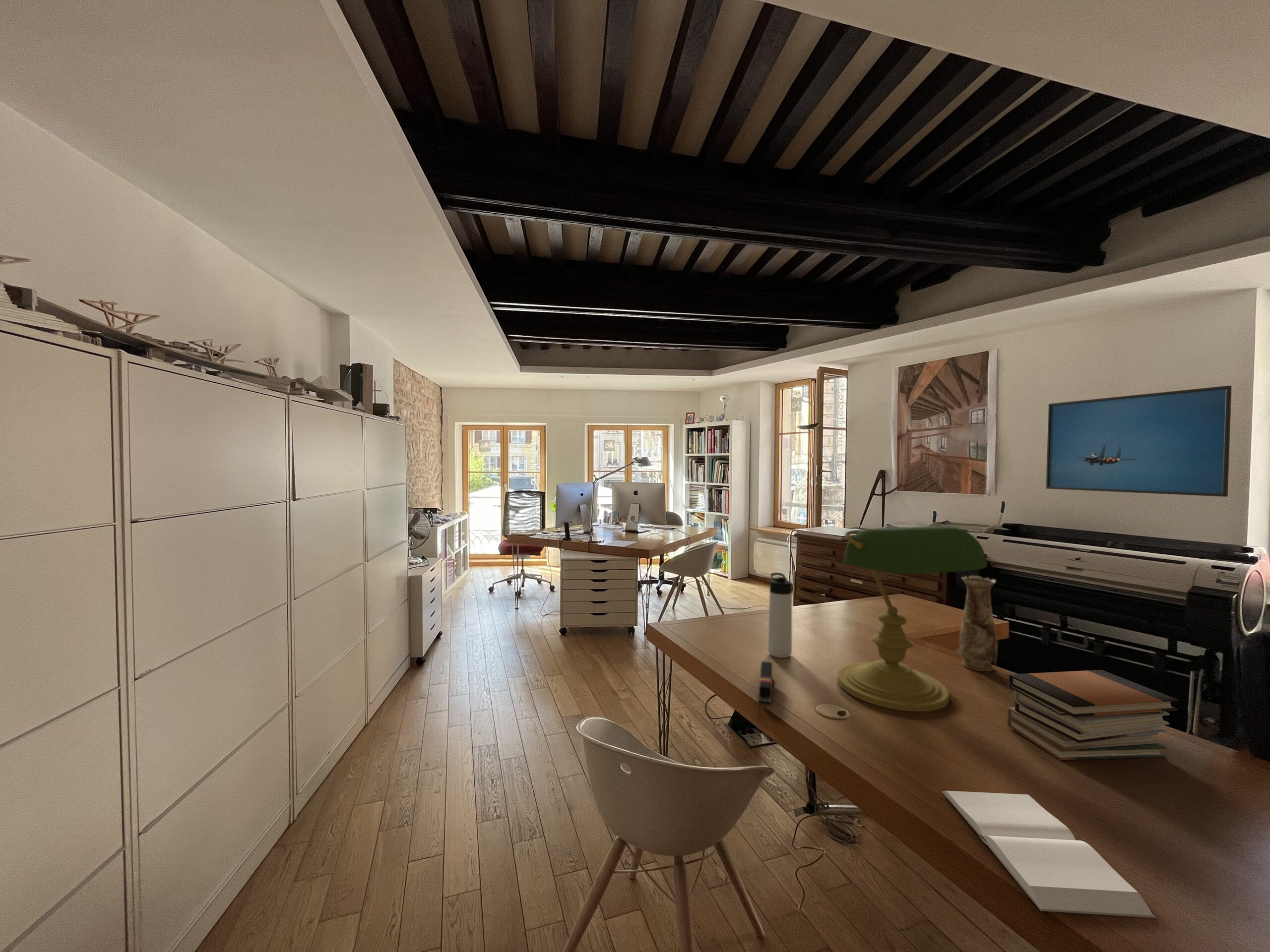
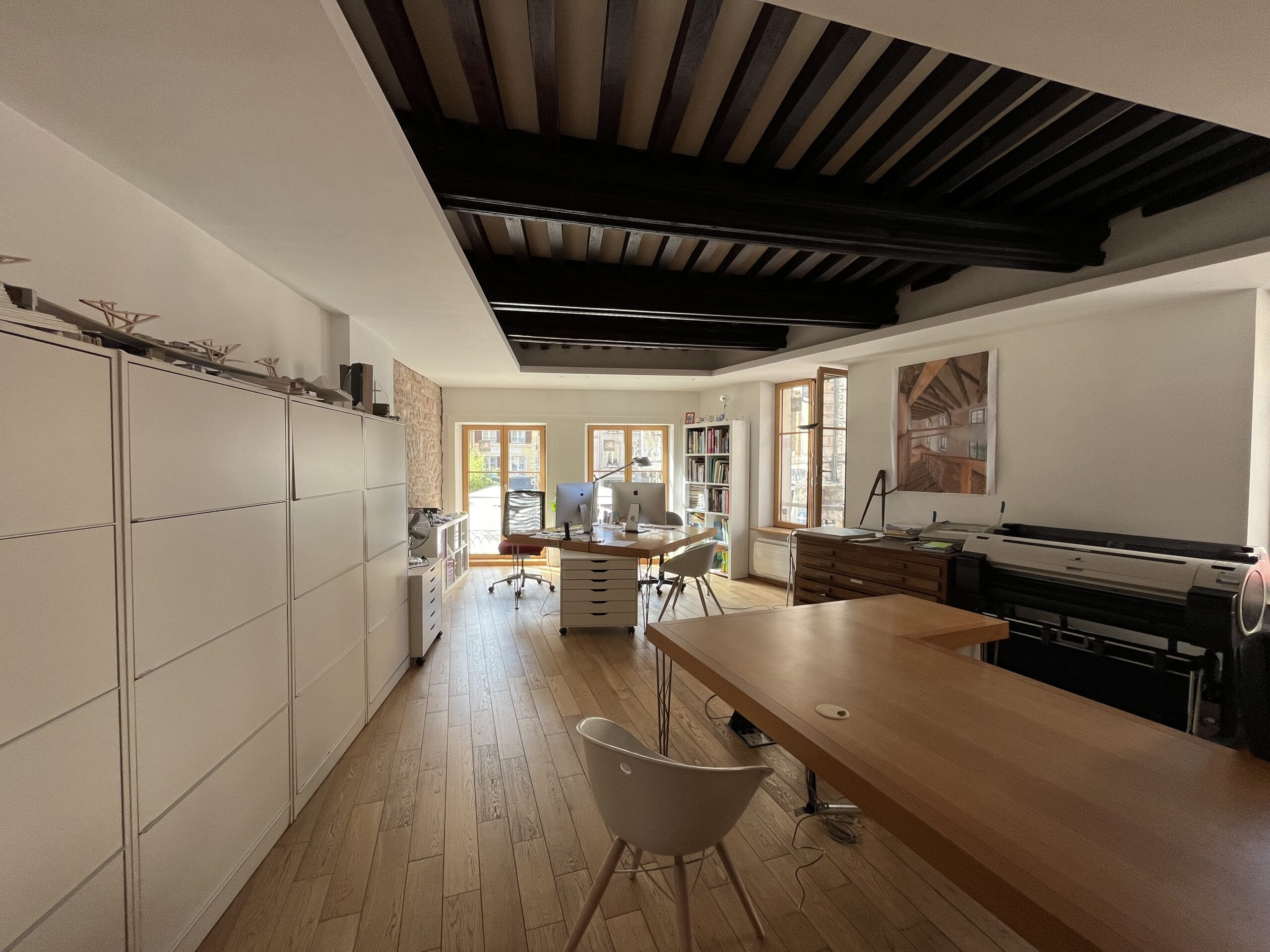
- vase (978, 622)
- desk lamp (897, 609)
- book stack (1086, 713)
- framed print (1126, 444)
- book (1031, 839)
- thermos bottle (779, 614)
- stapler (765, 681)
